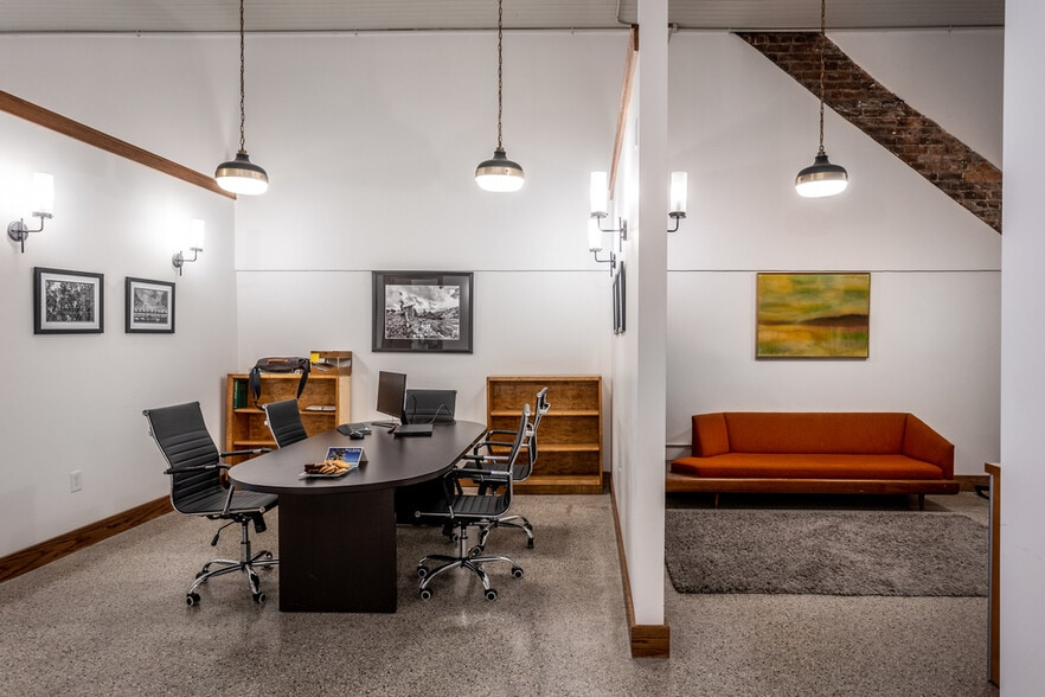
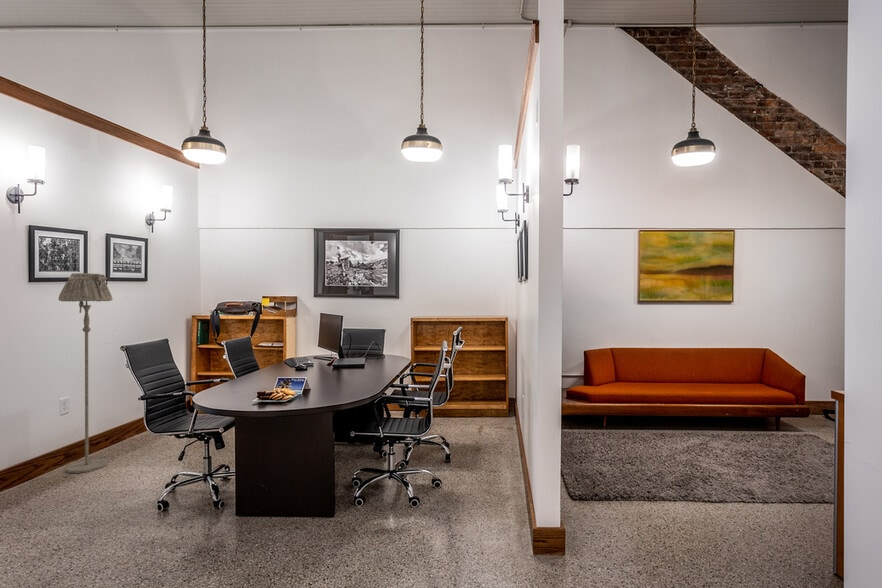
+ floor lamp (86, 370)
